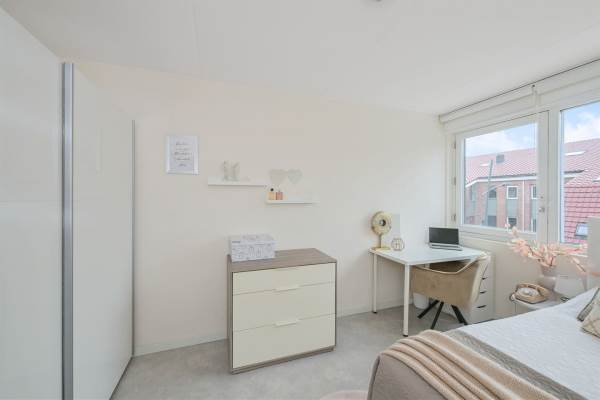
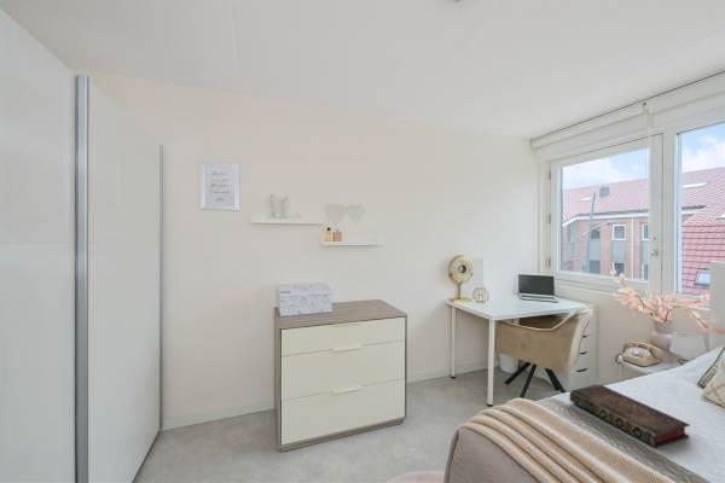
+ book (624, 412)
